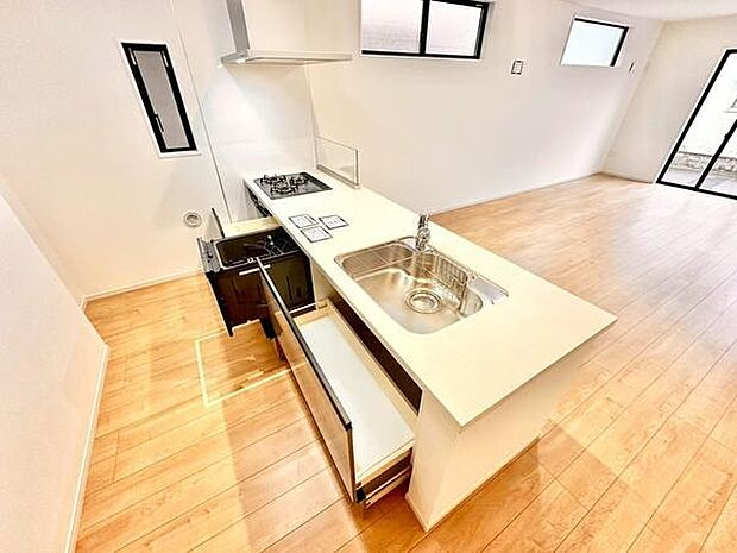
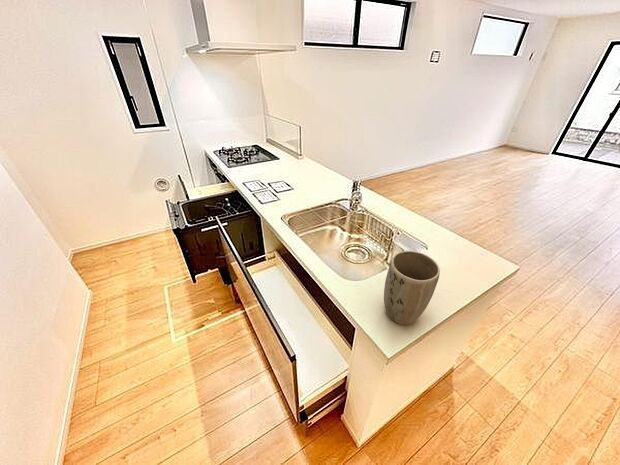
+ plant pot (407, 290)
